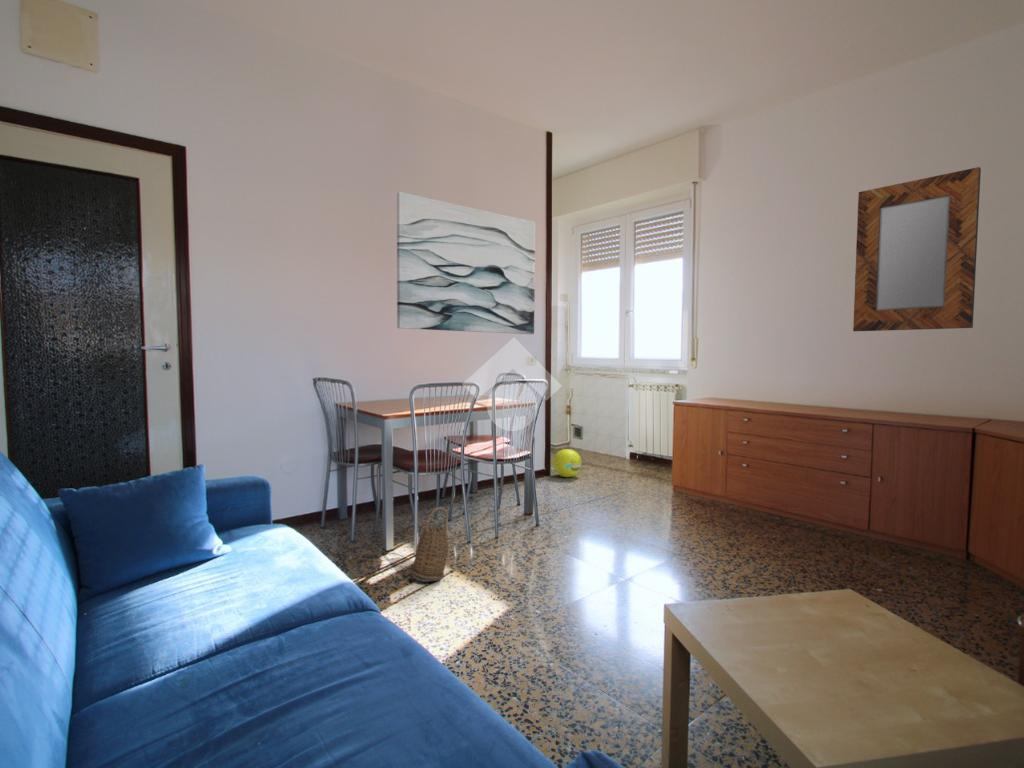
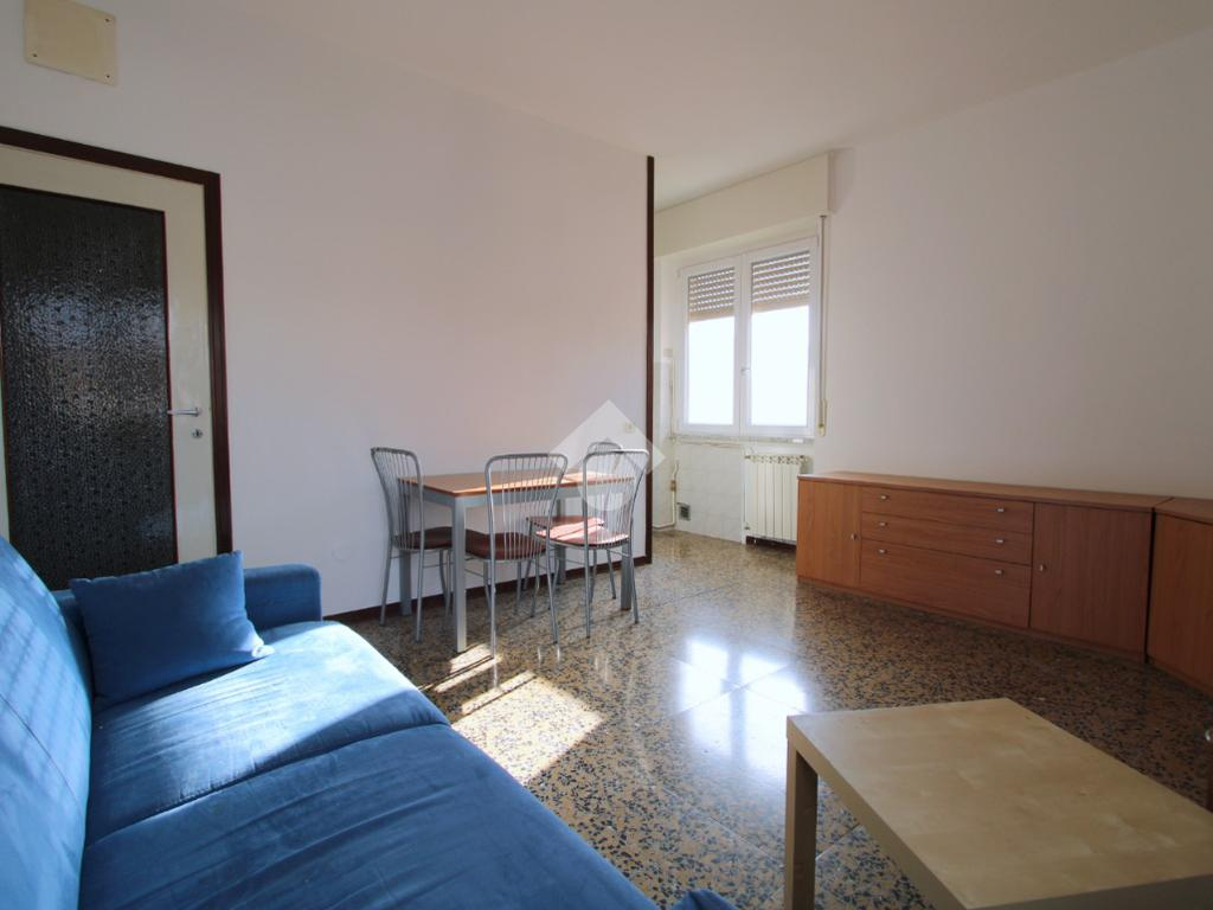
- basket (429, 543)
- home mirror (912, 255)
- ball (567, 463)
- wall art (472, 270)
